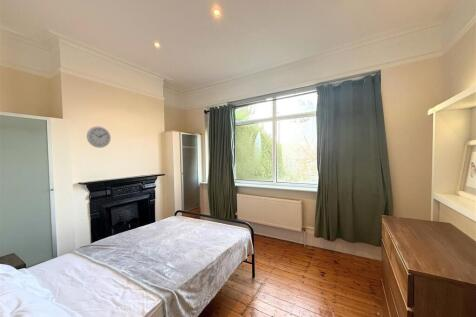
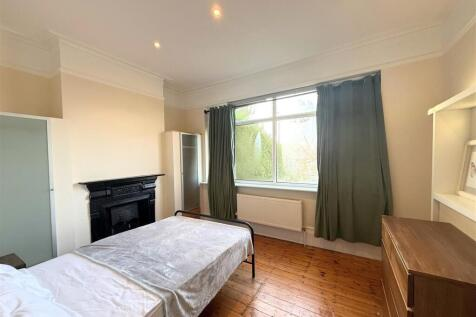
- wall clock (99, 137)
